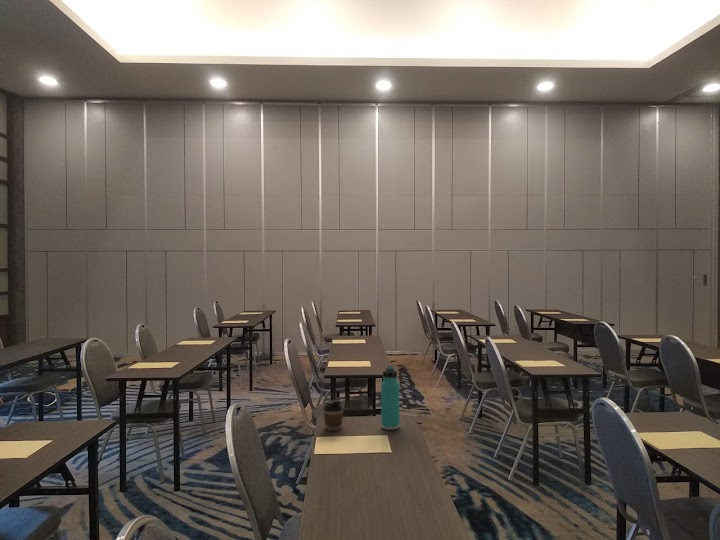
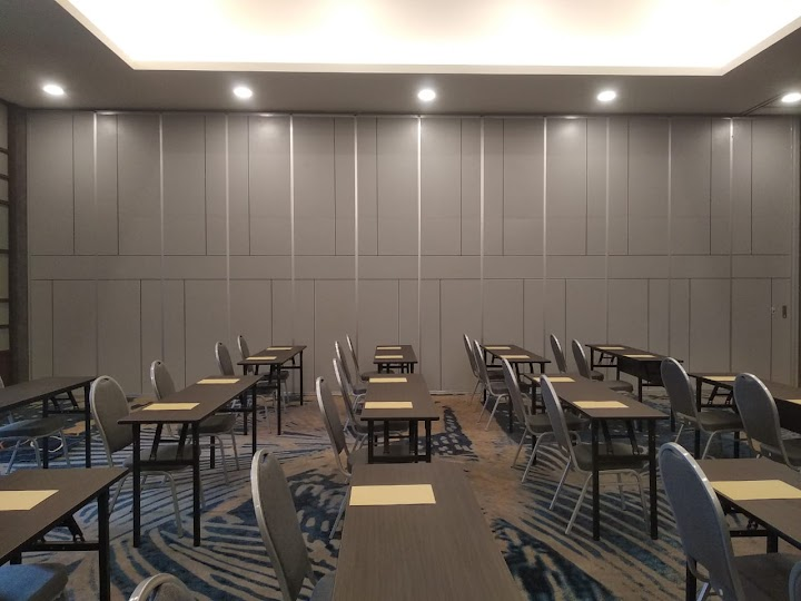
- coffee cup (333, 413)
- thermos bottle (390, 396)
